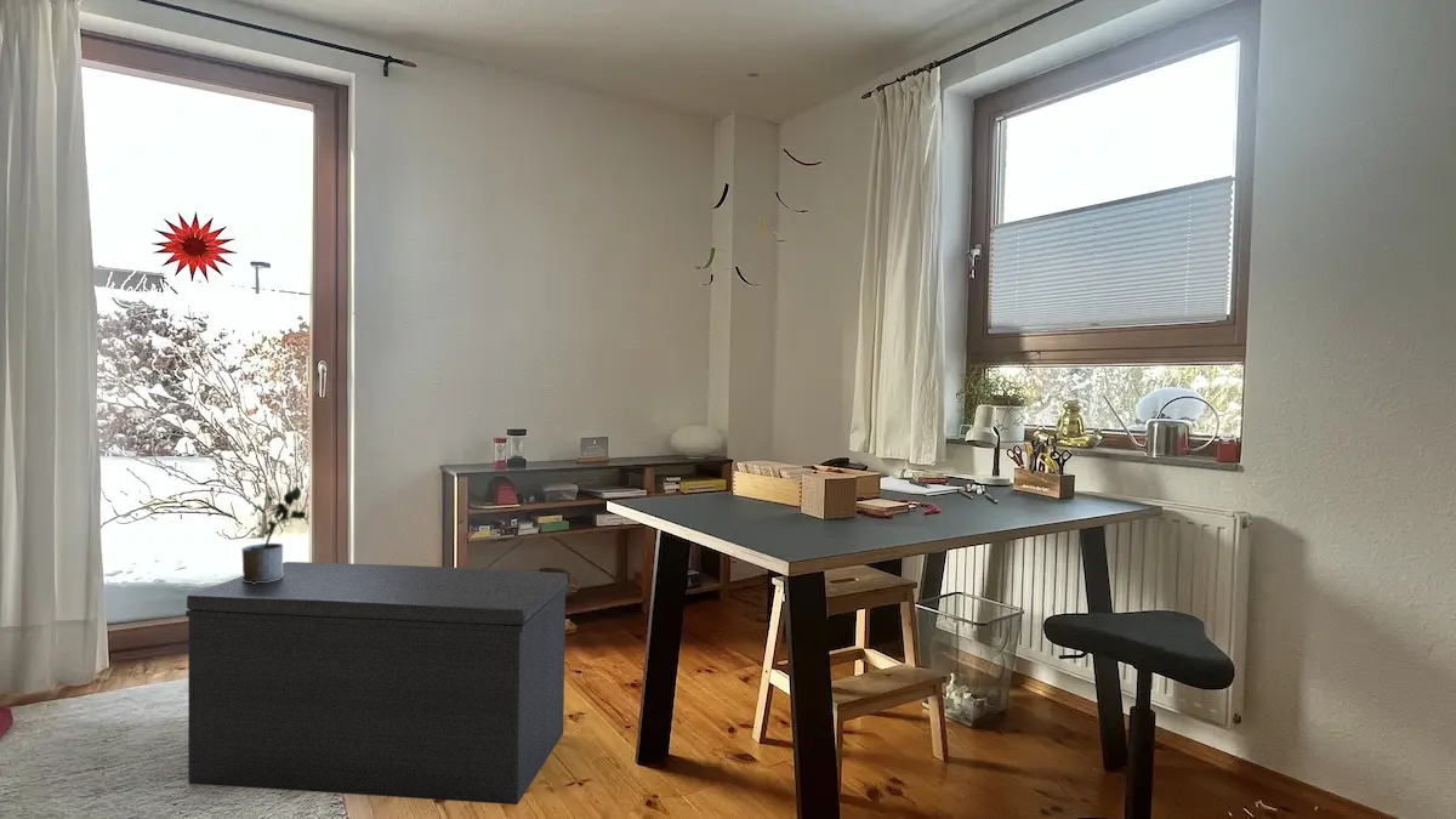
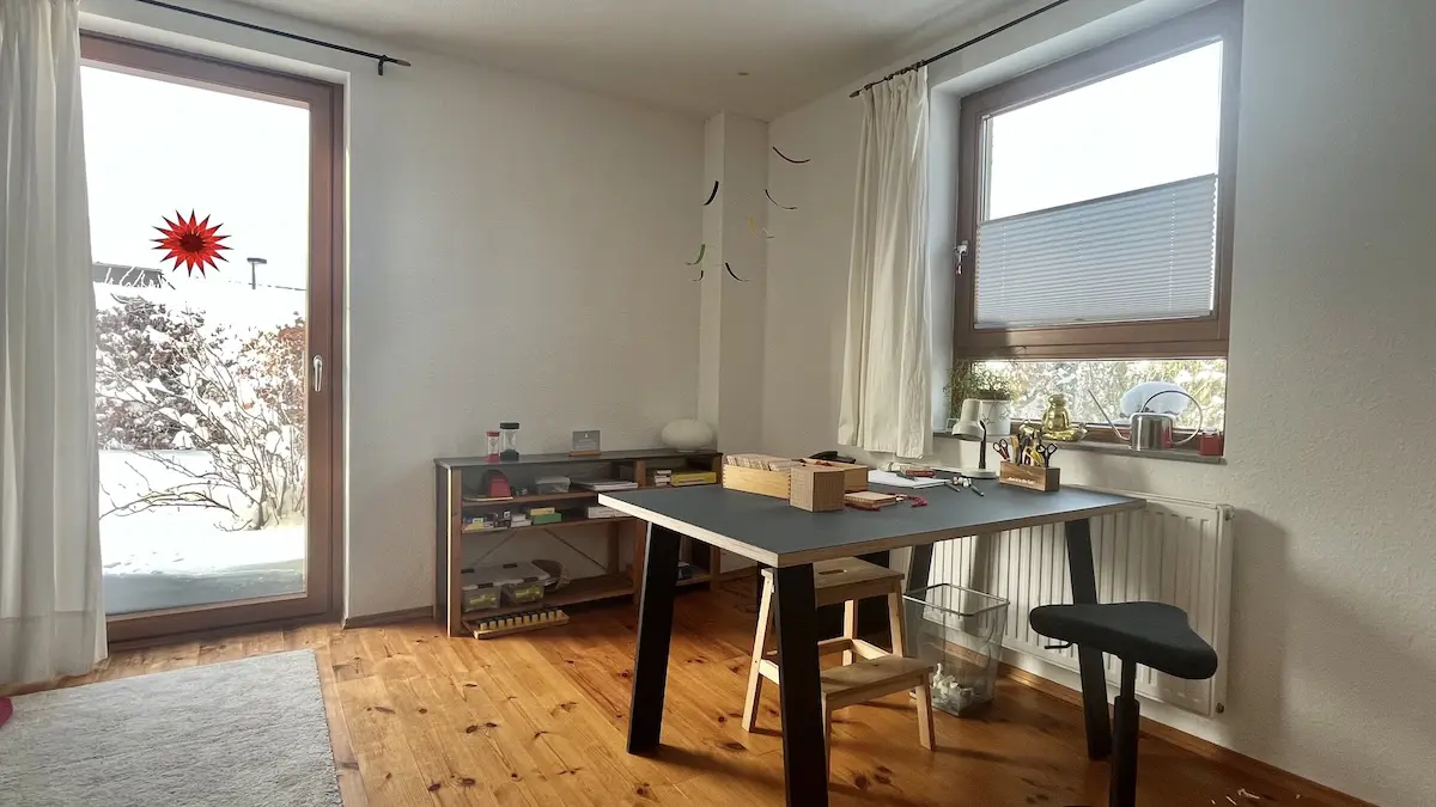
- bench (391, 669)
- potted plant (272, 533)
